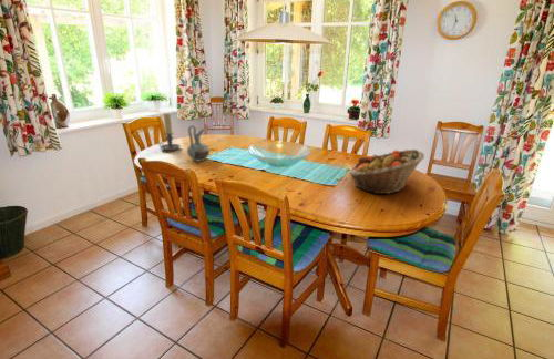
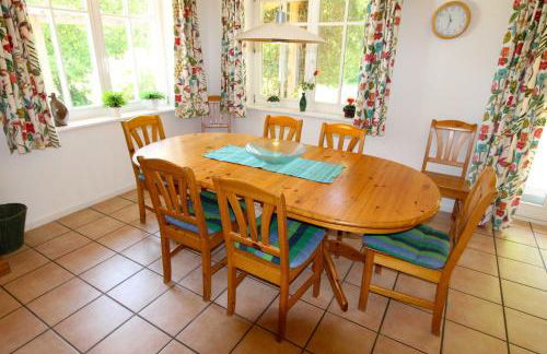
- candle holder (166, 131)
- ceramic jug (197, 142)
- fruit basket (384, 167)
